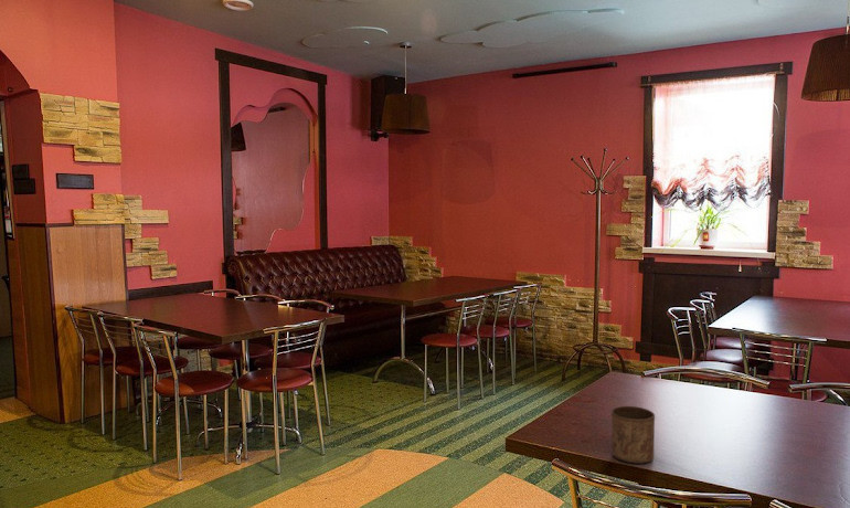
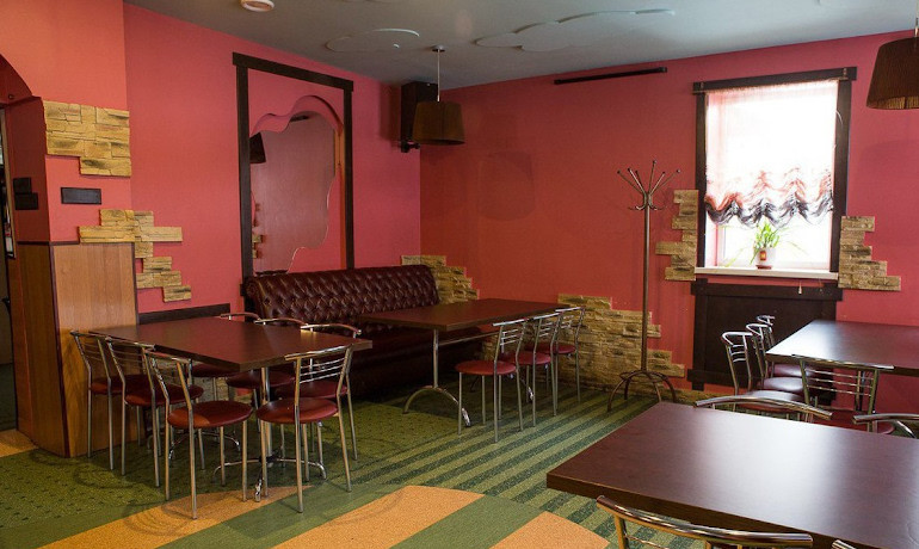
- cup (631, 434)
